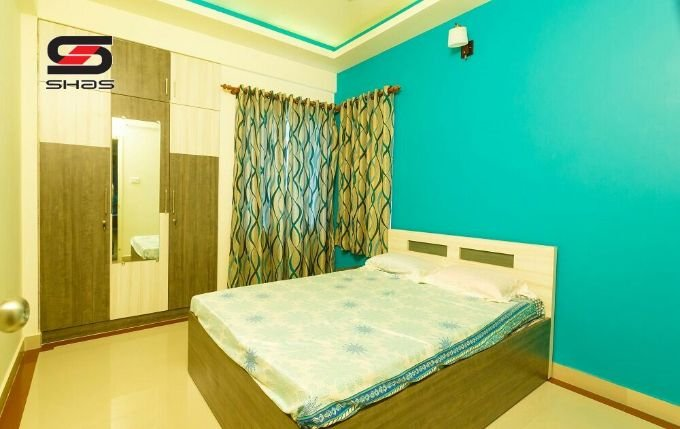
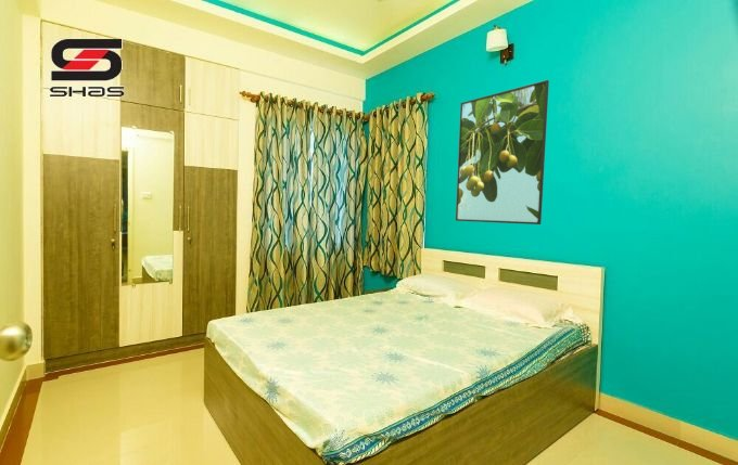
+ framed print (497, 157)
